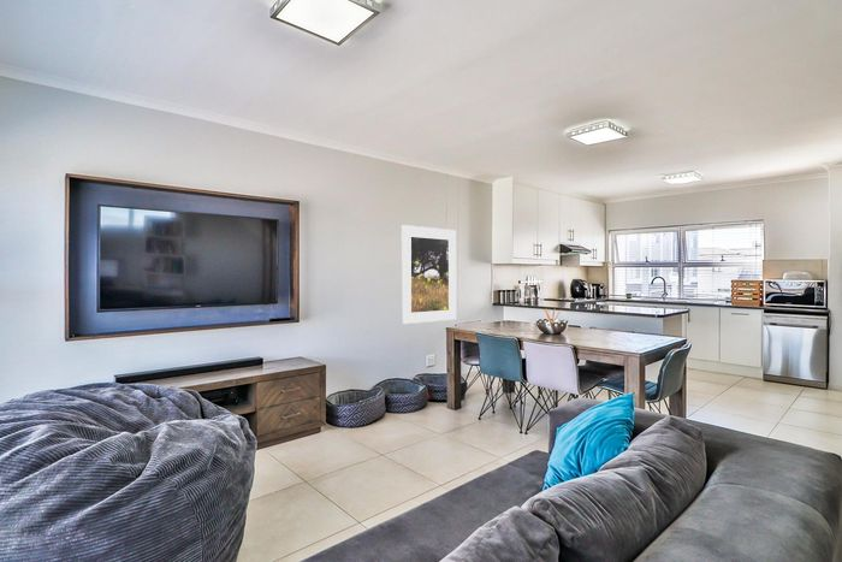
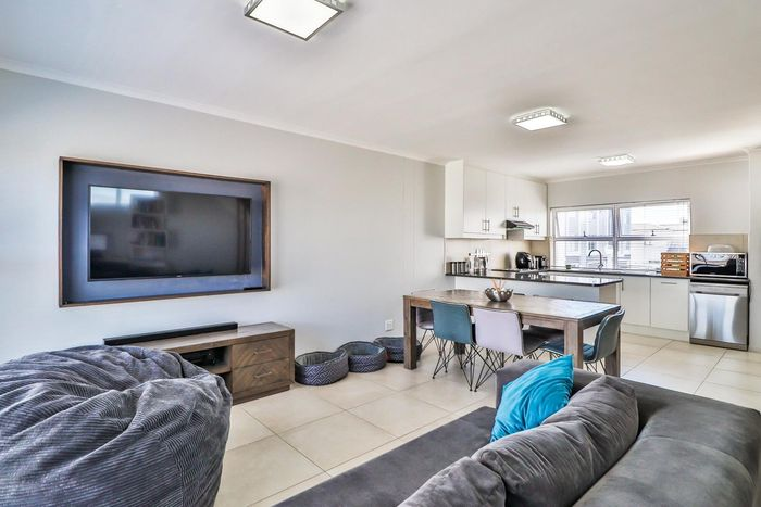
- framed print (429, 274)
